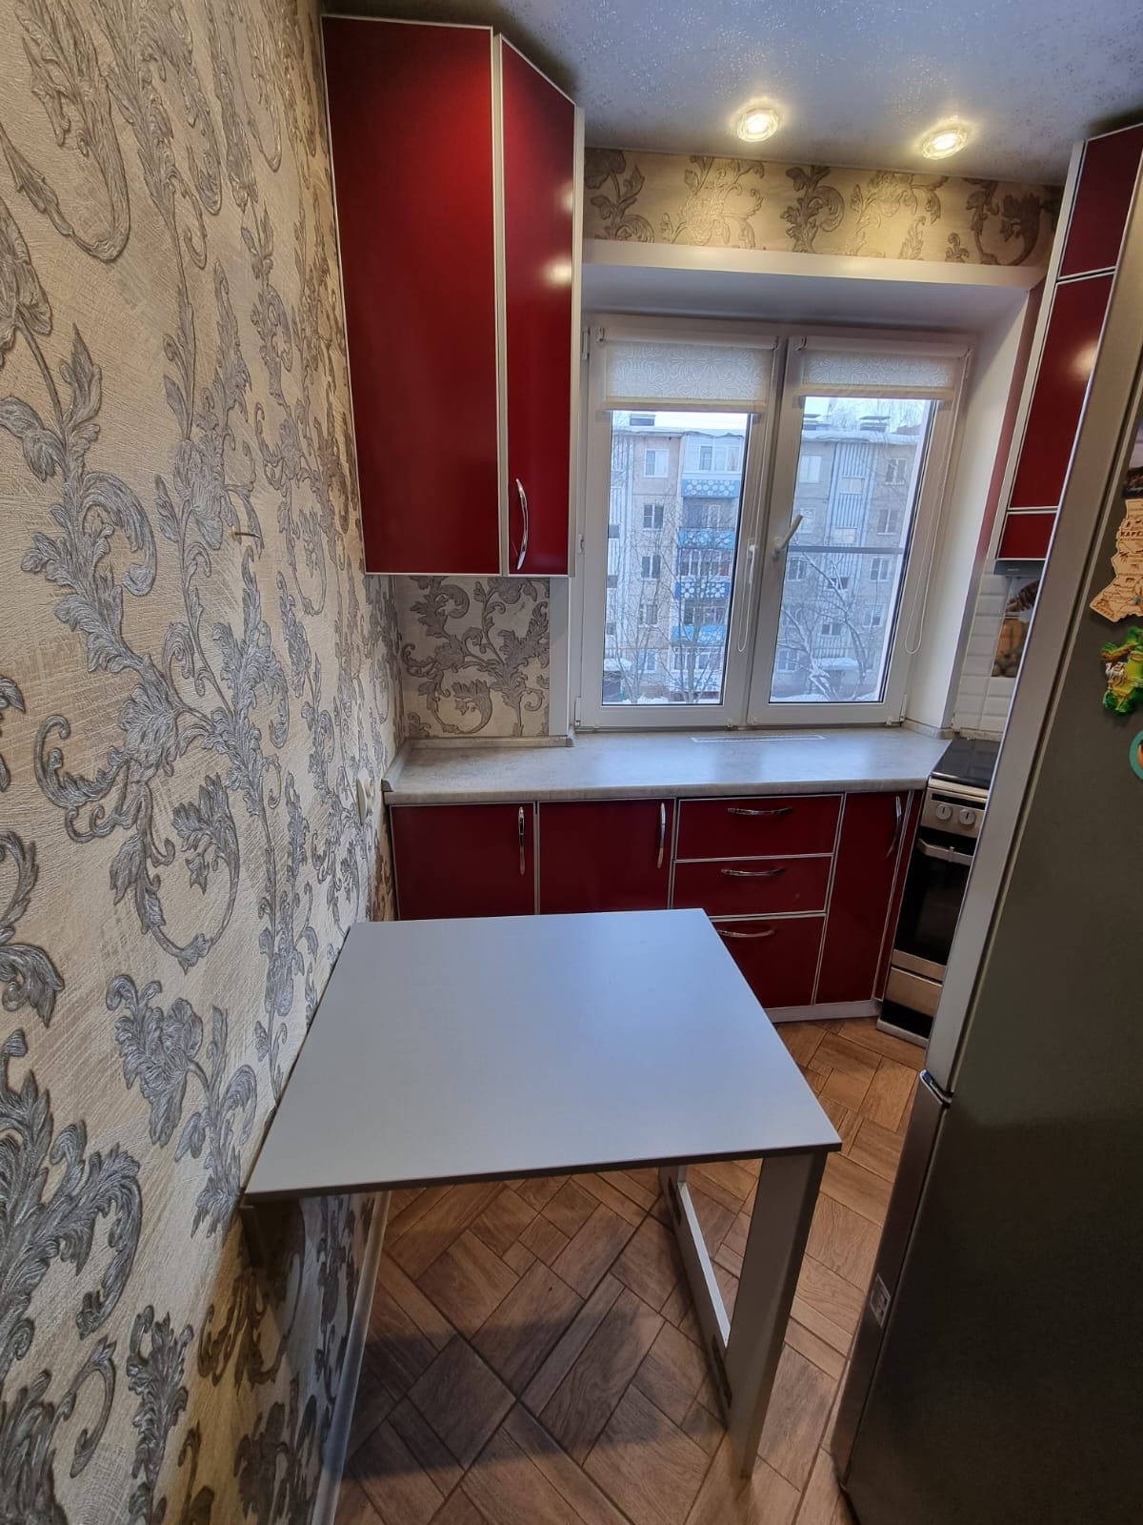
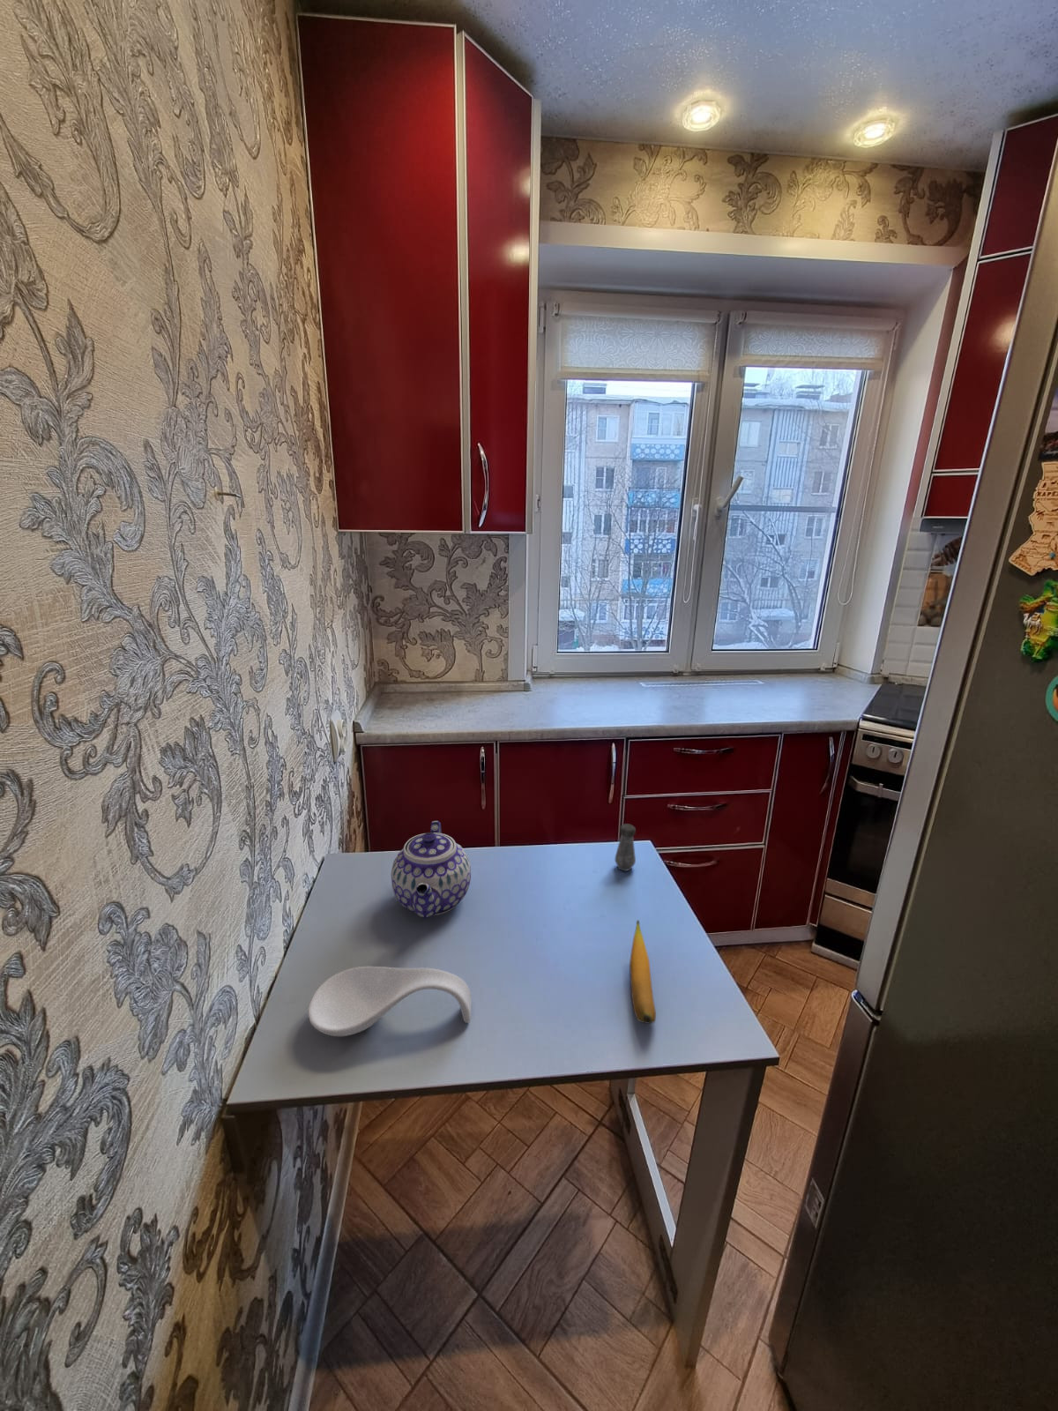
+ salt shaker (626, 847)
+ spoon rest (390, 995)
+ banana (642, 973)
+ teapot (431, 867)
